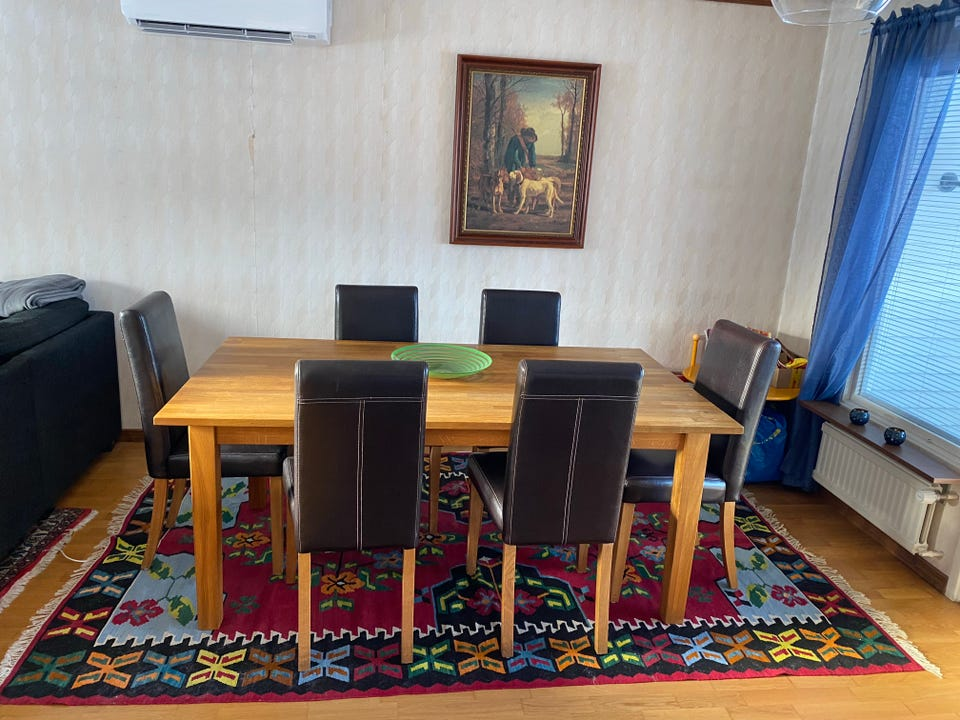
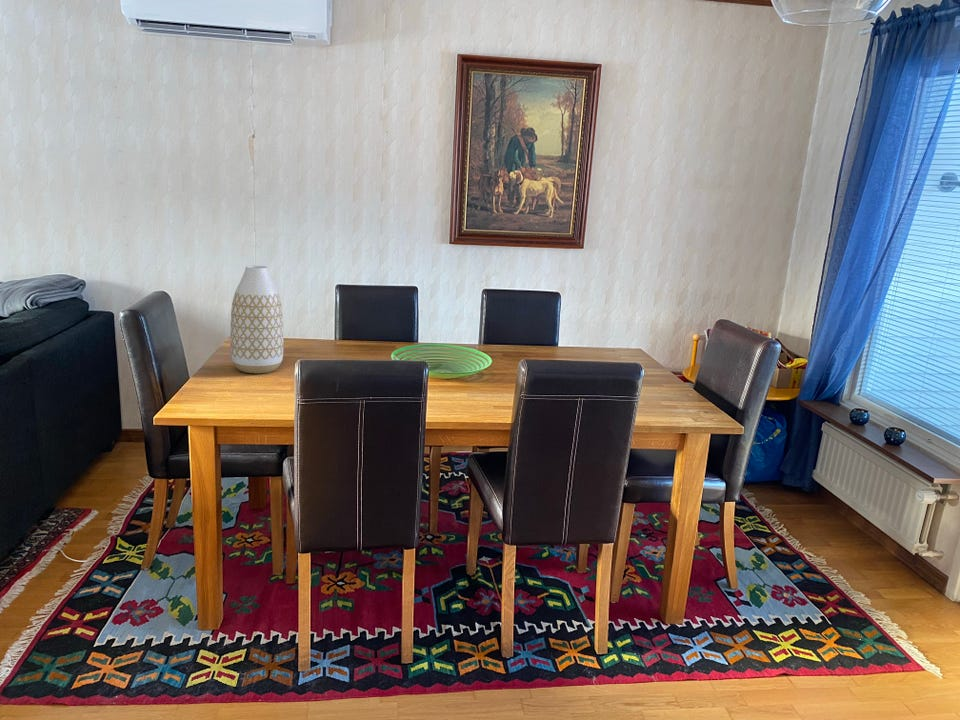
+ vase (257, 319)
